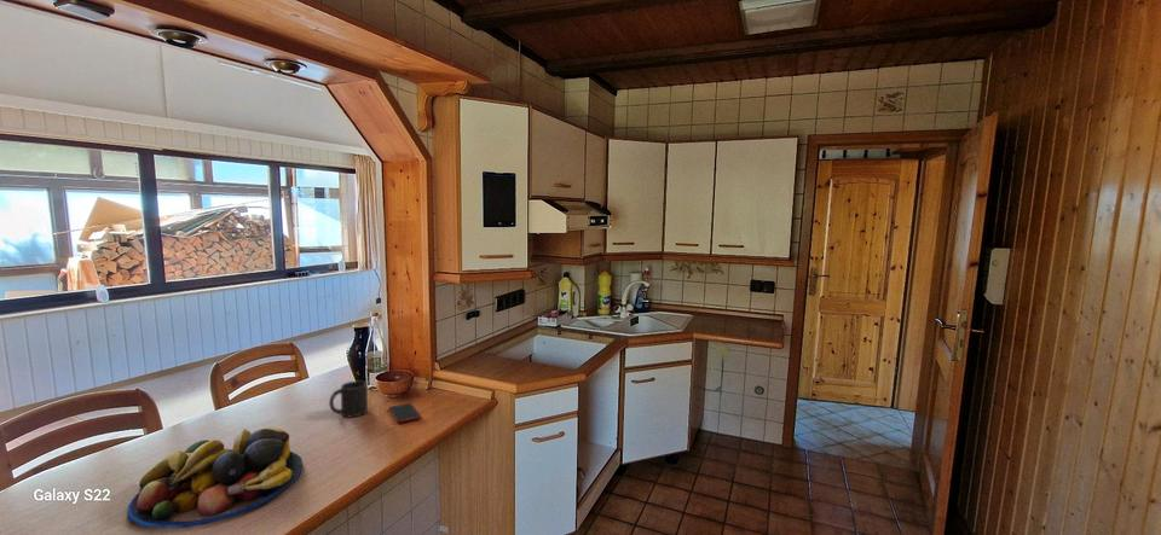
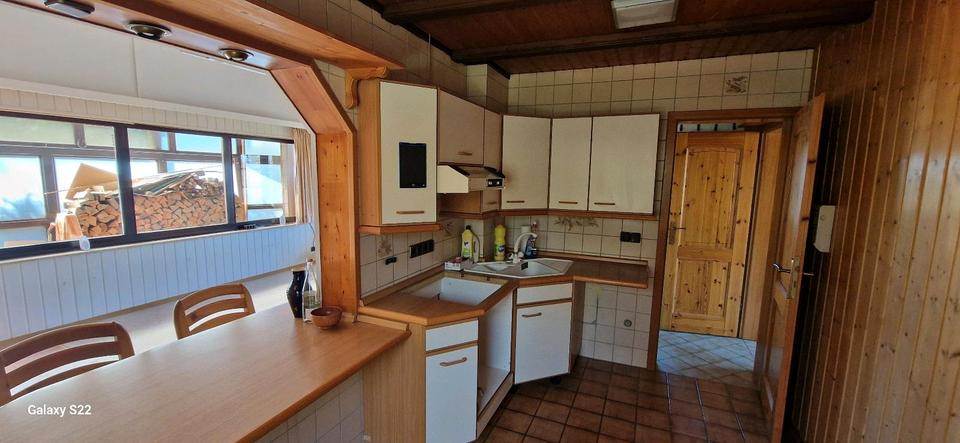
- fruit bowl (220, 461)
- cell phone (404, 412)
- mug (348, 399)
